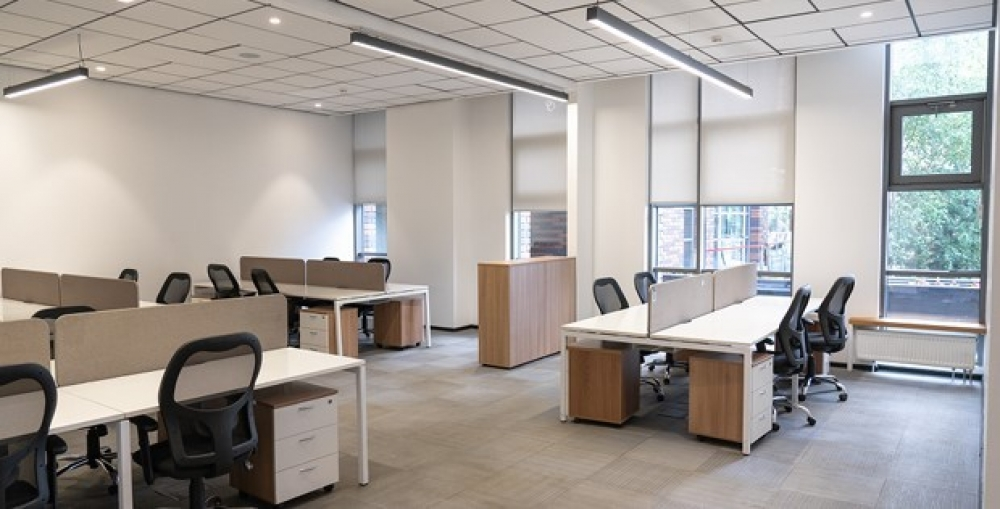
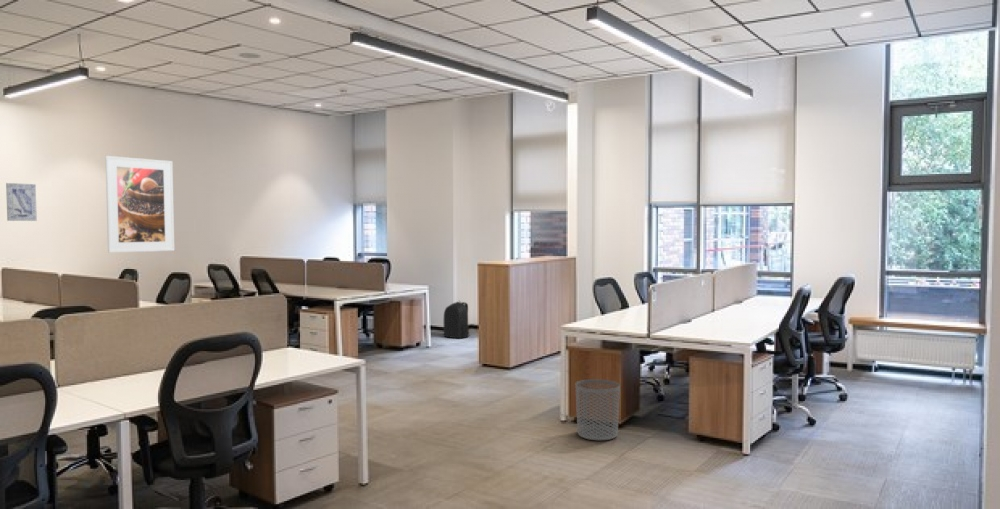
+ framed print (141, 205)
+ waste bin (597, 410)
+ backpack (458, 318)
+ wall art (21, 202)
